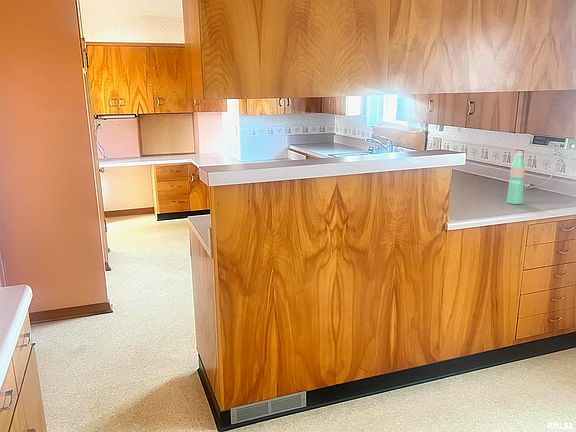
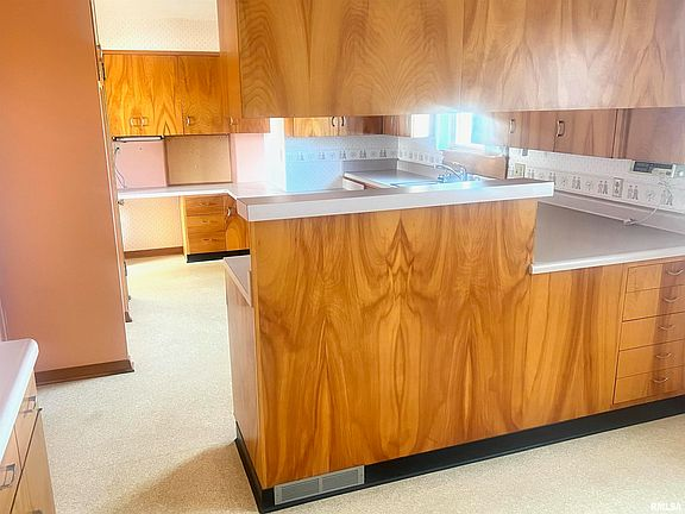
- water bottle (516, 178)
